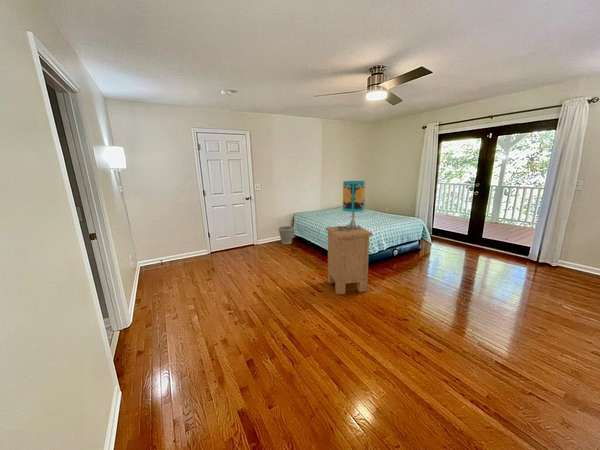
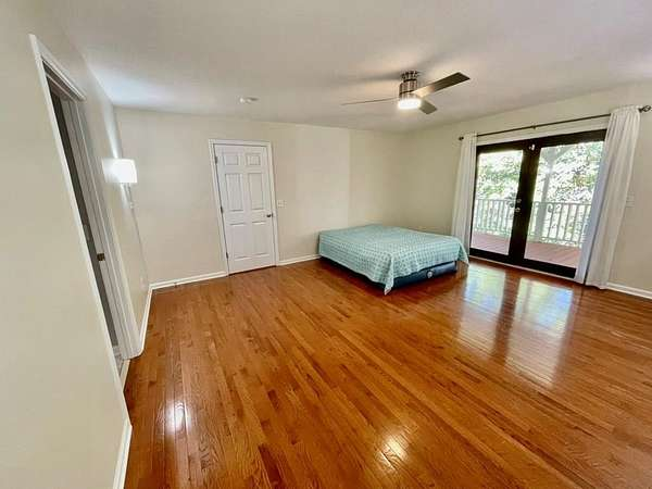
- table lamp (350, 205)
- nightstand (349, 258)
- wastebasket (286, 235)
